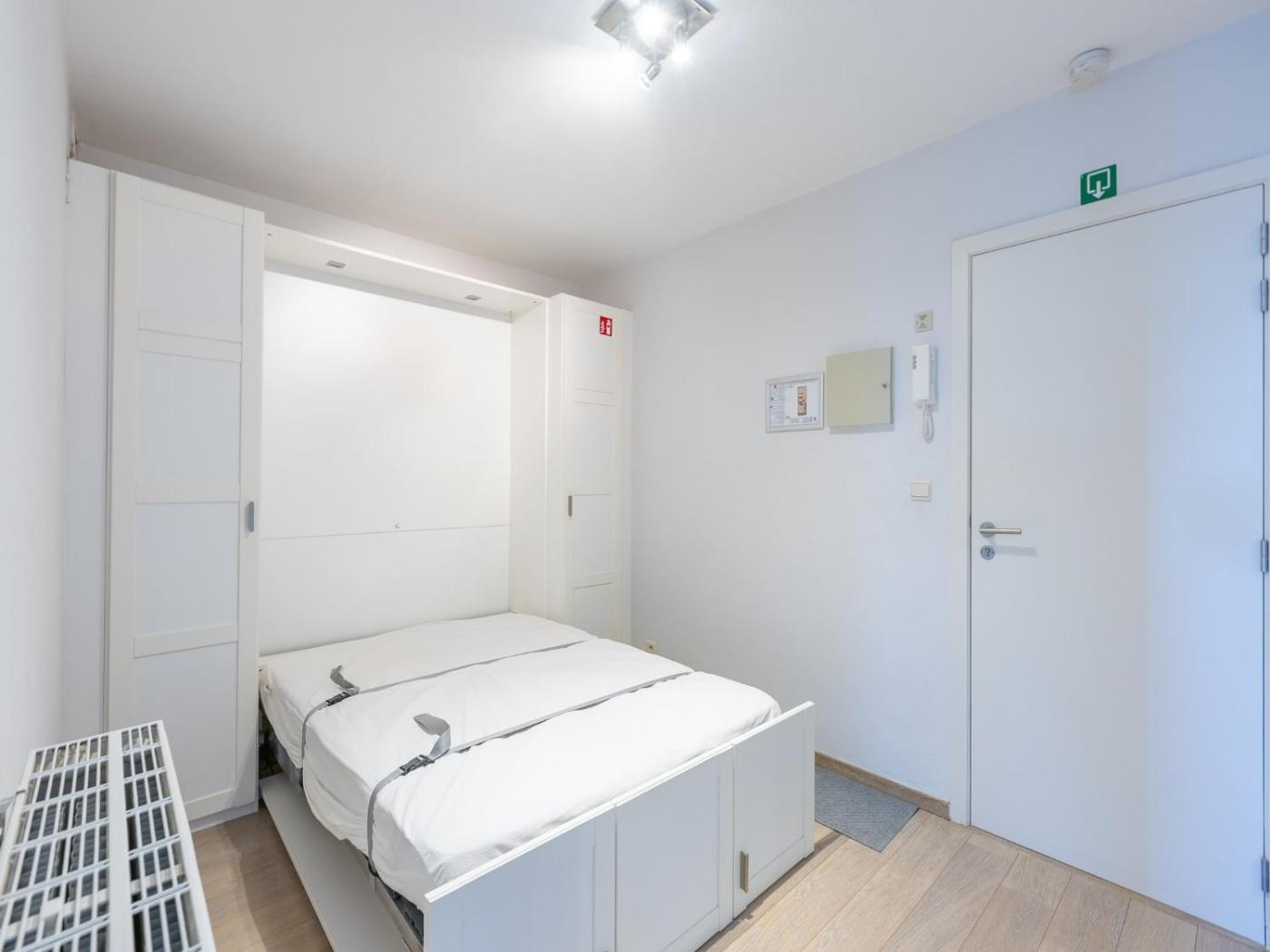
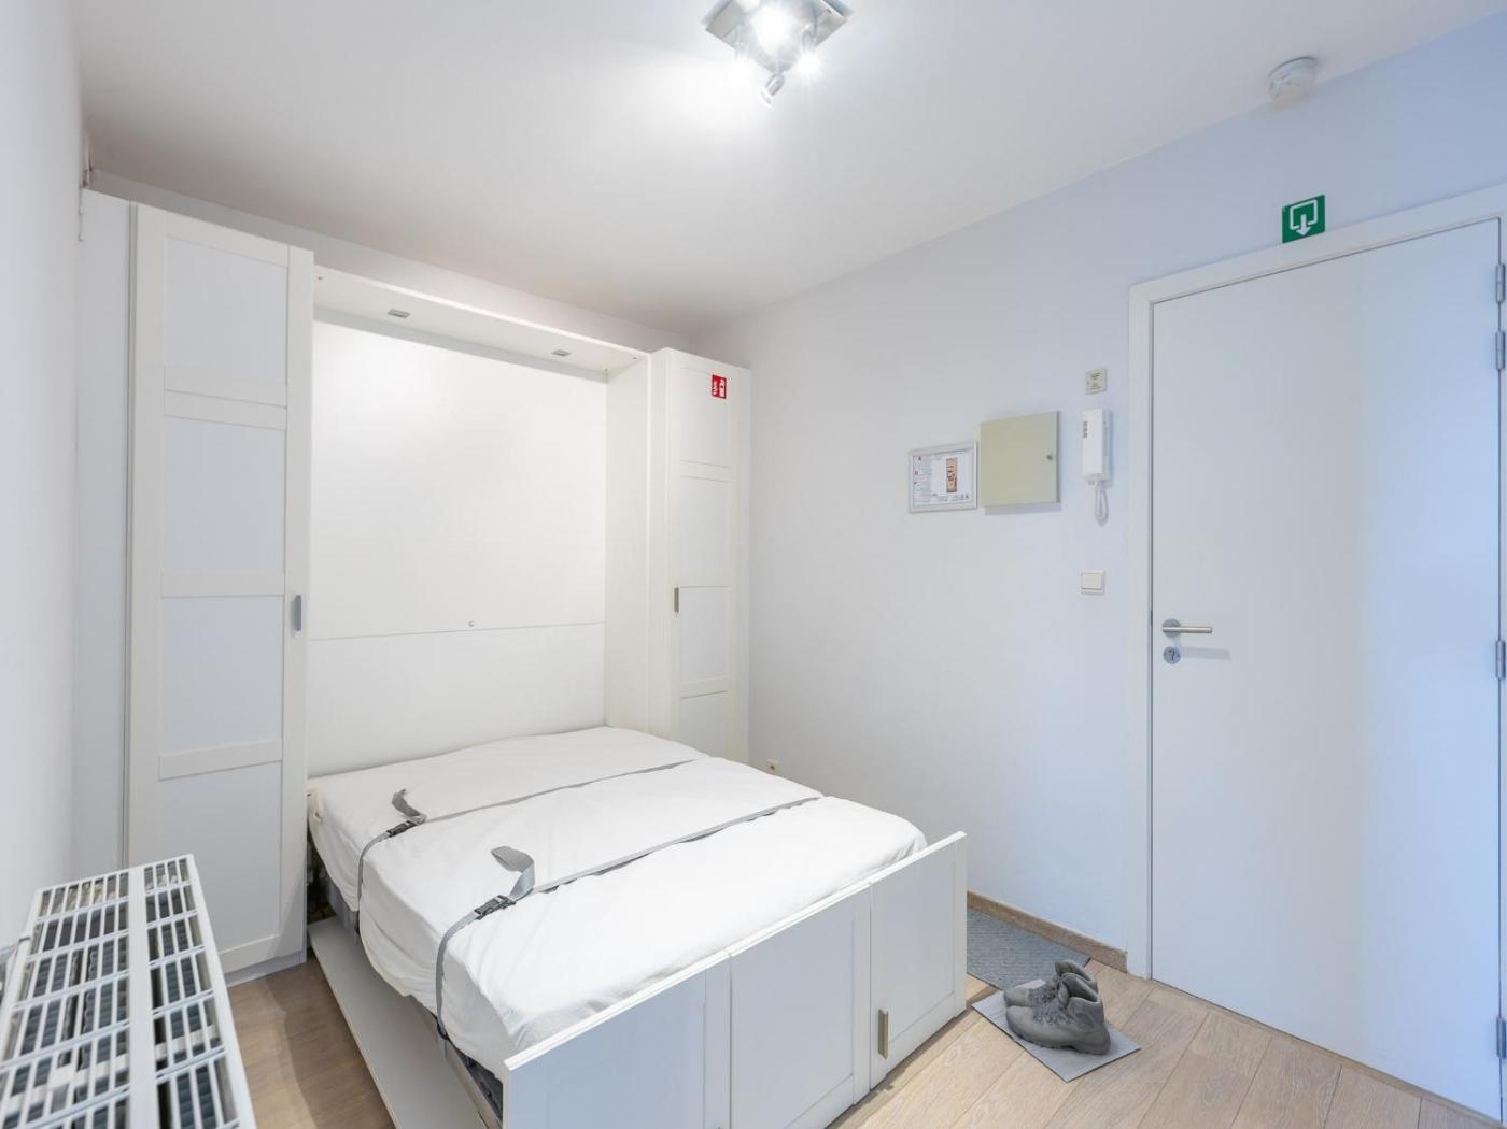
+ boots (1051, 995)
